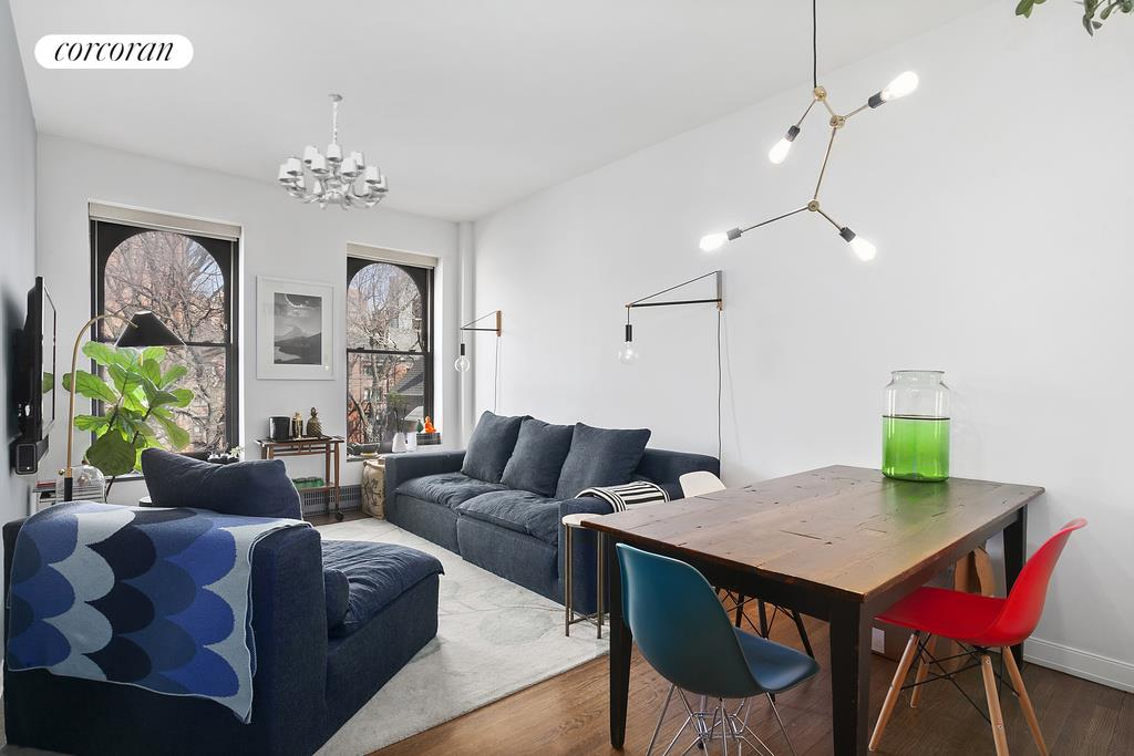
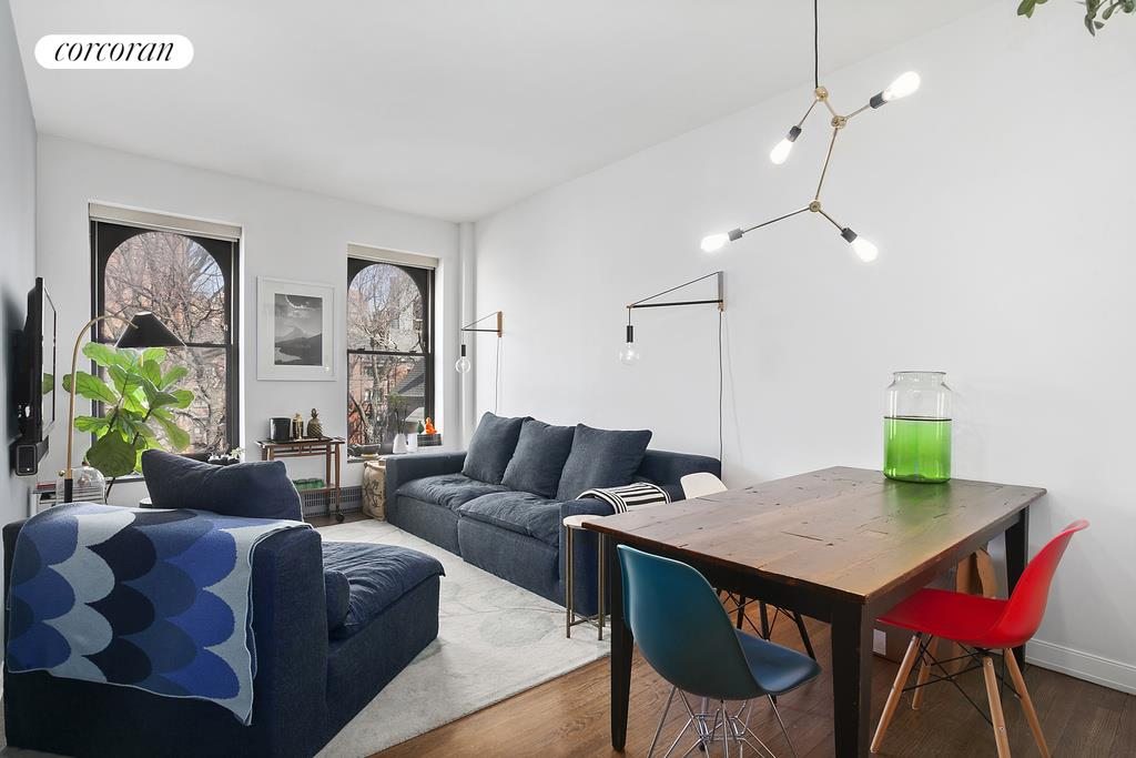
- chandelier (336, 149)
